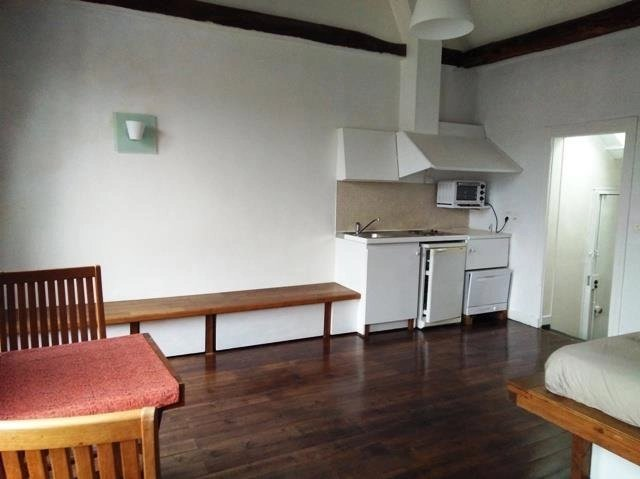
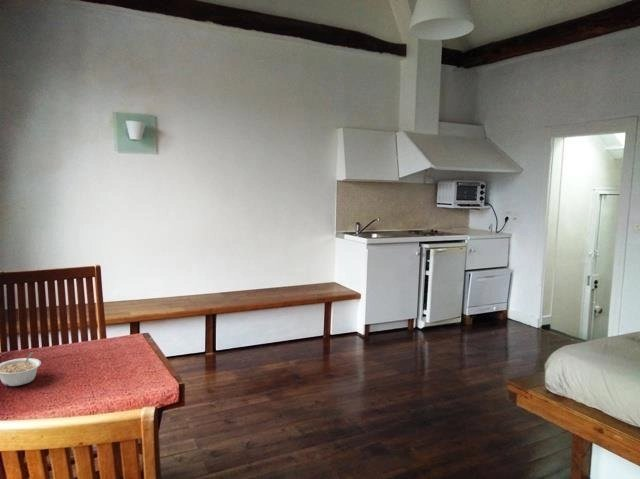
+ legume (18, 370)
